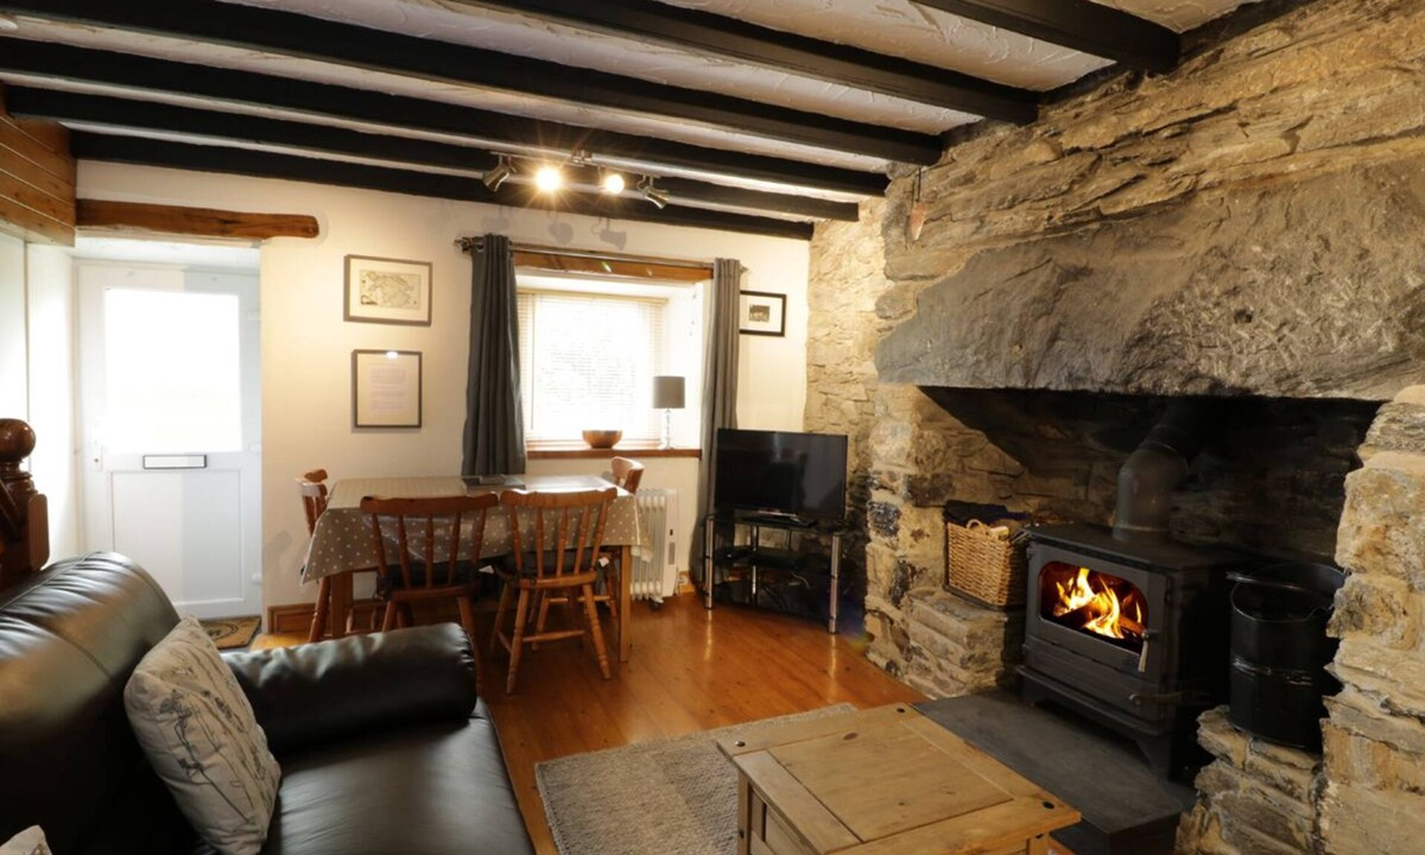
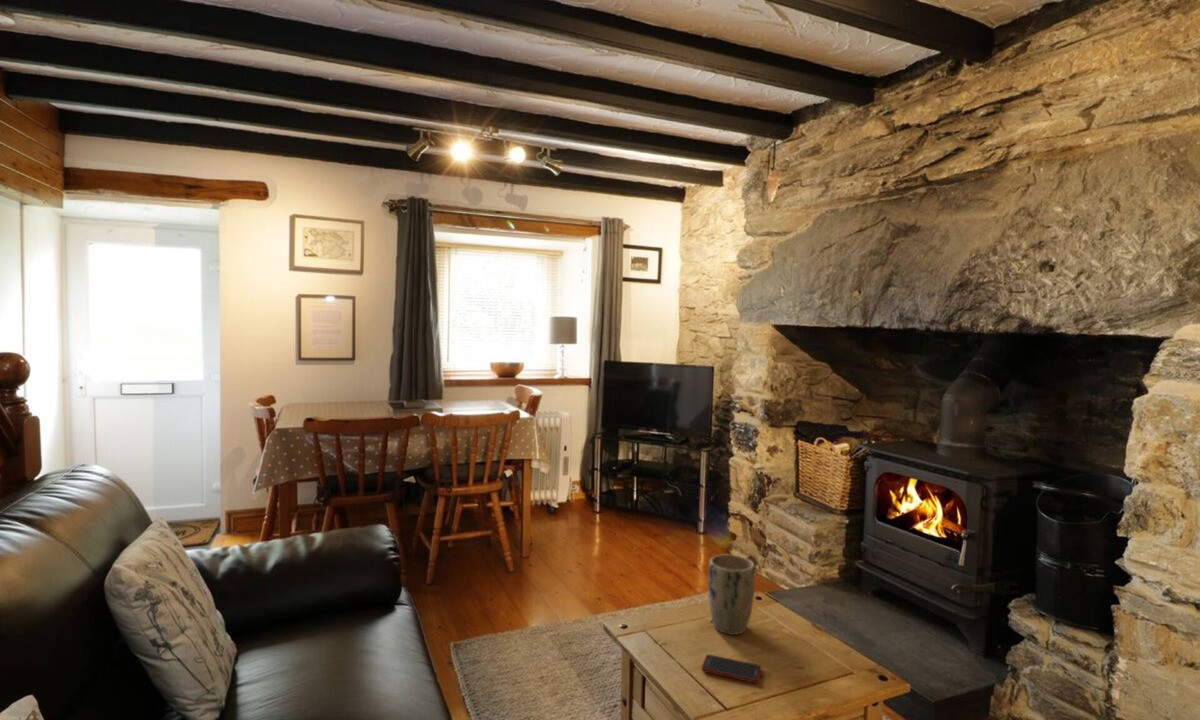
+ plant pot (730, 594)
+ cell phone (731, 668)
